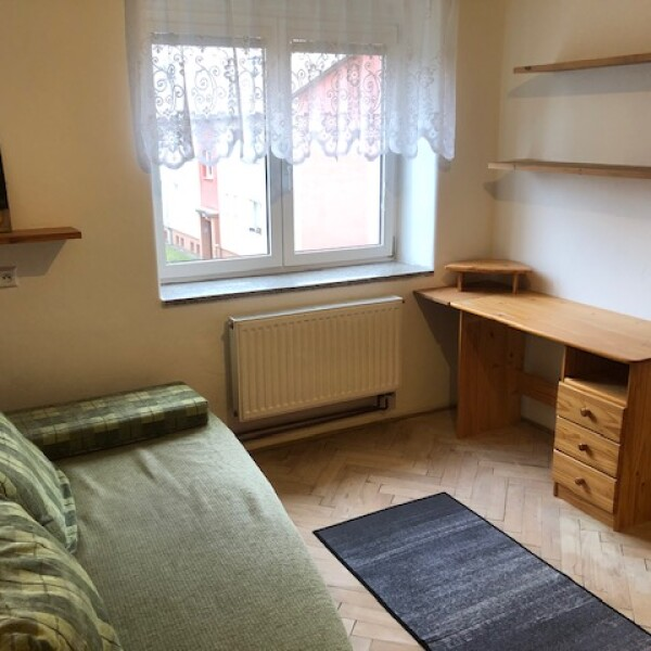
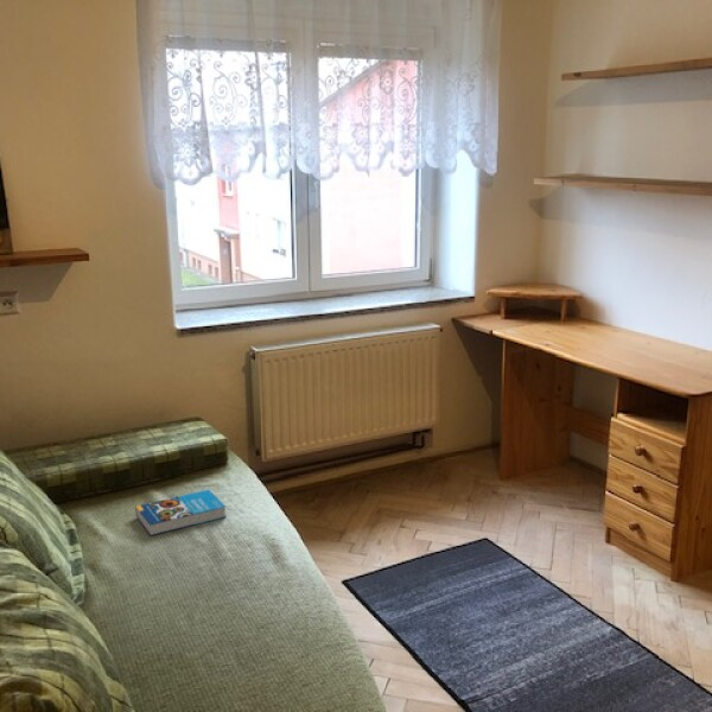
+ book (180, 510)
